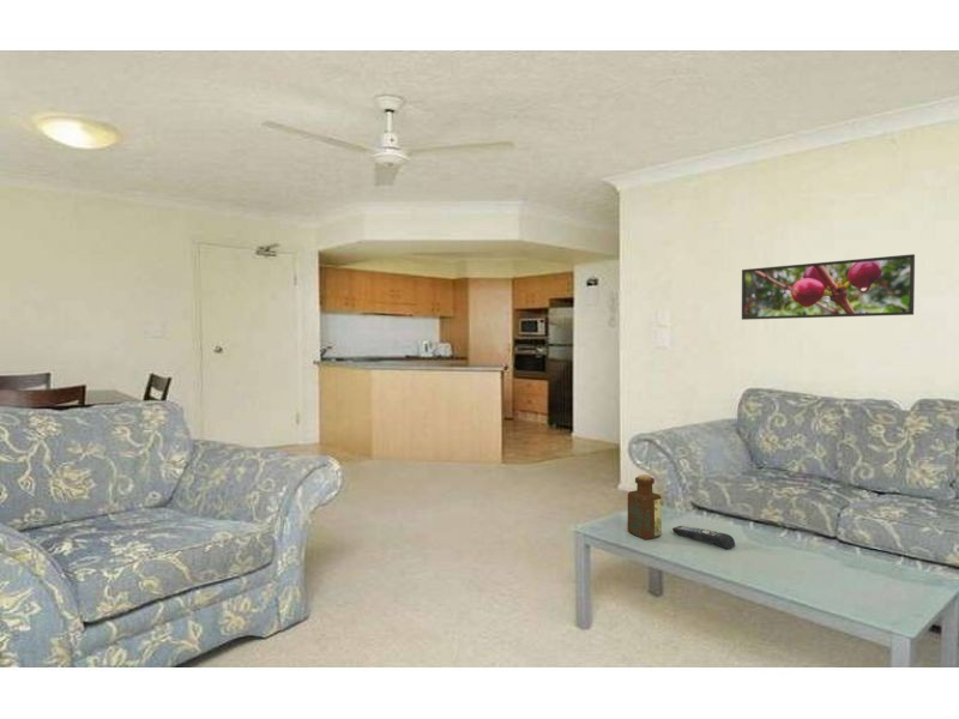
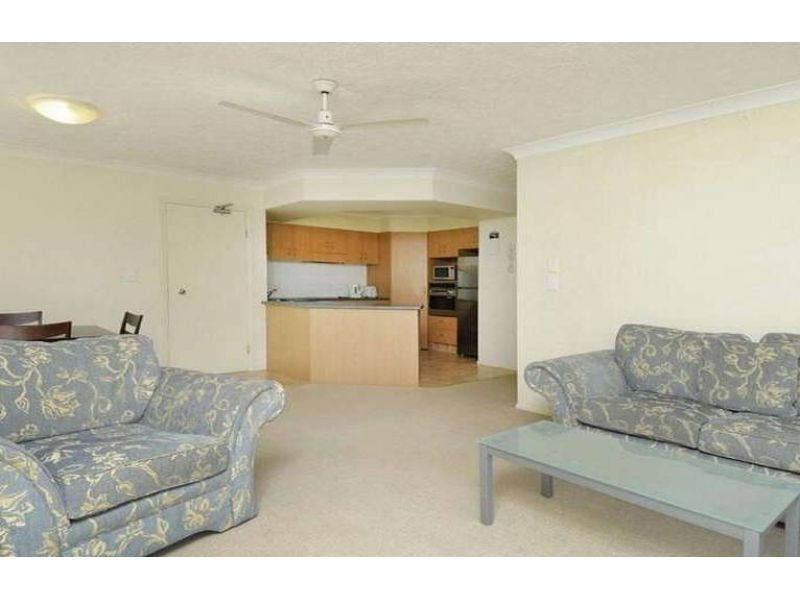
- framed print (820, 290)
- bottle (644, 504)
- remote control (702, 534)
